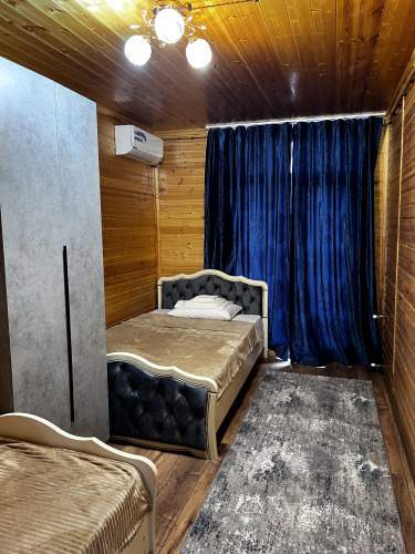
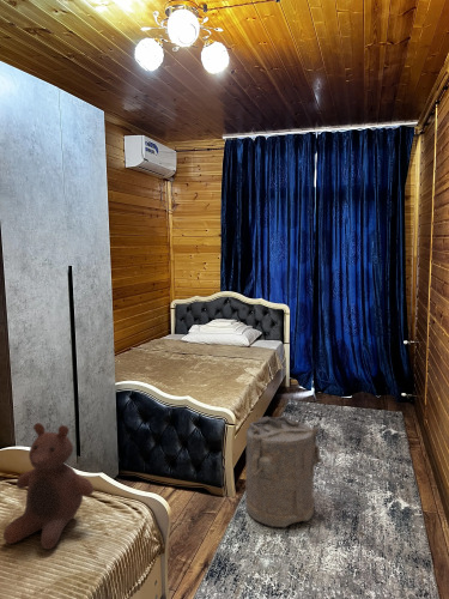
+ laundry hamper (283, 466)
+ stuffed bear (44, 480)
